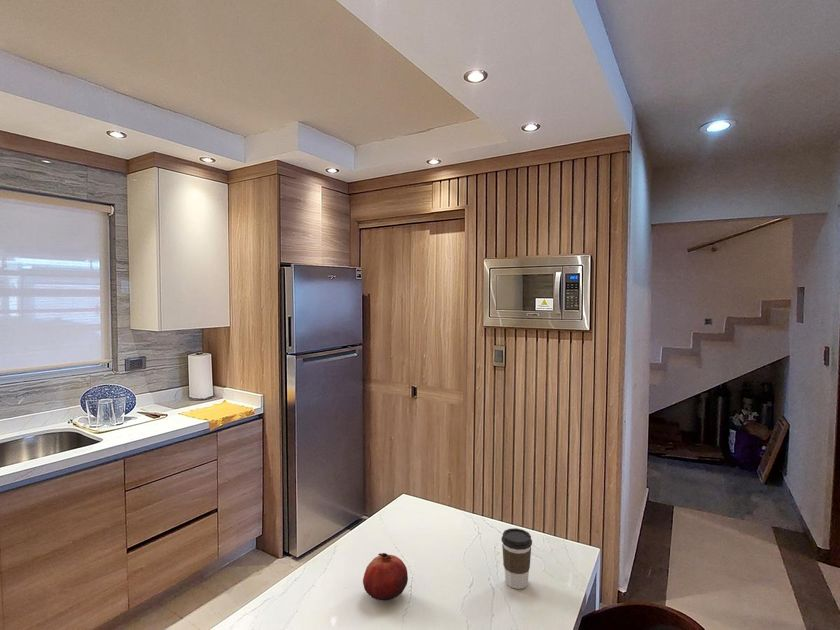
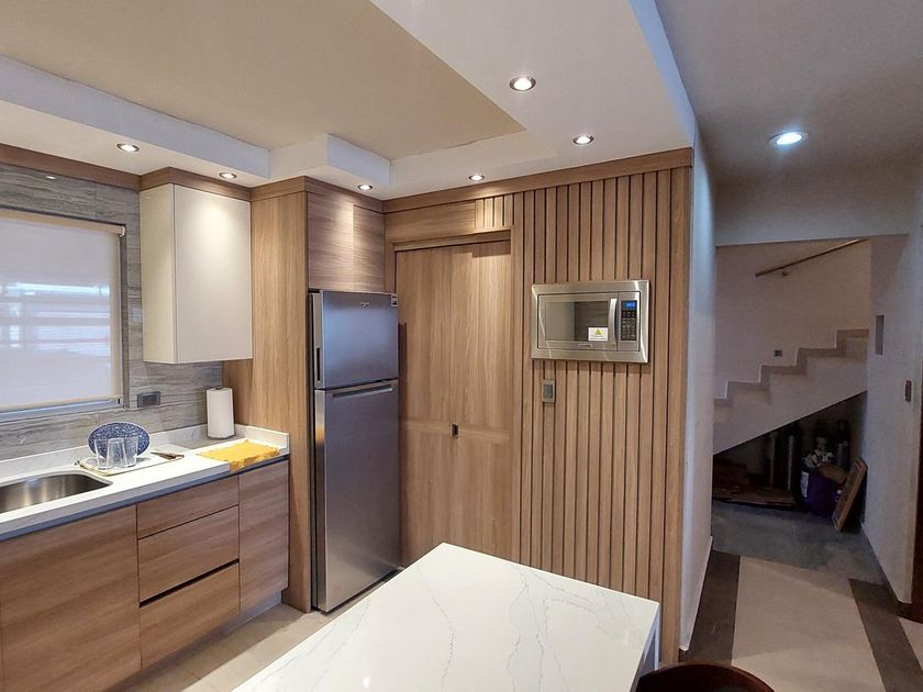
- fruit (385, 575)
- coffee cup (516, 558)
